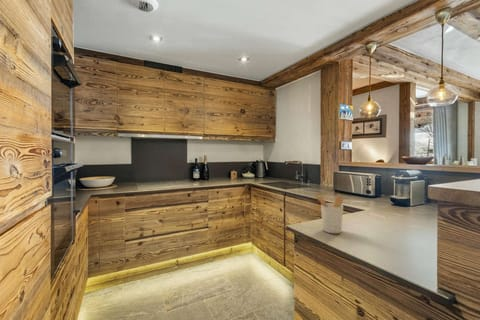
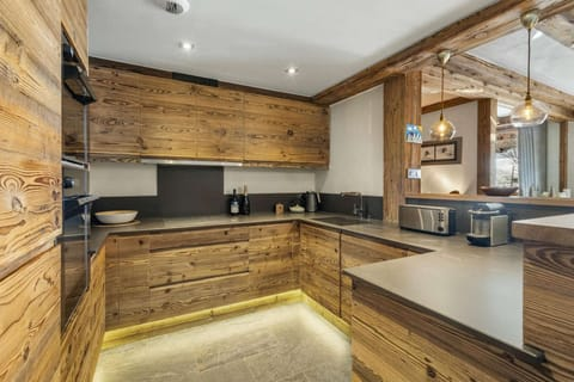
- utensil holder (327, 212)
